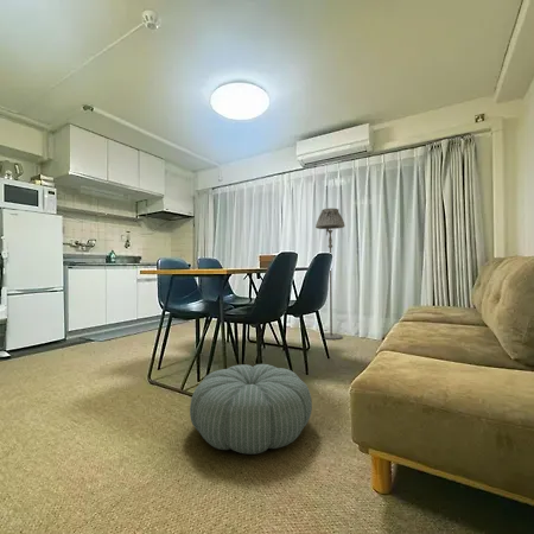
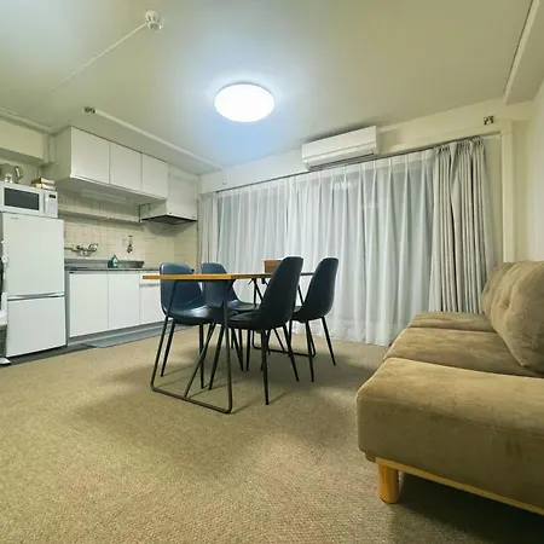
- pouf (252, 401)
- floor lamp (330, 273)
